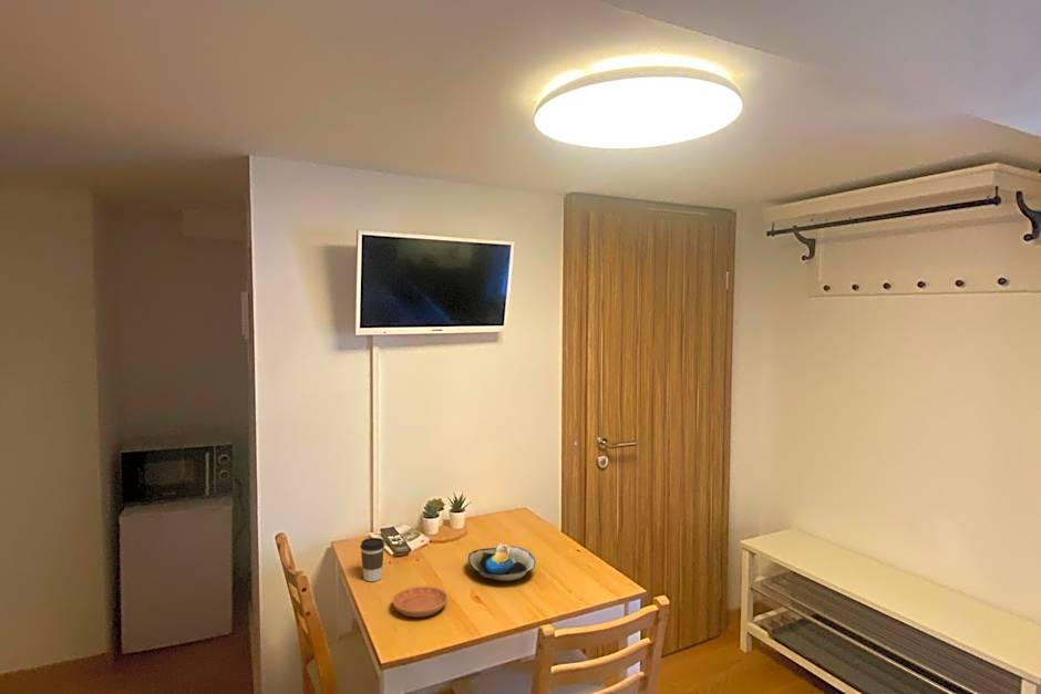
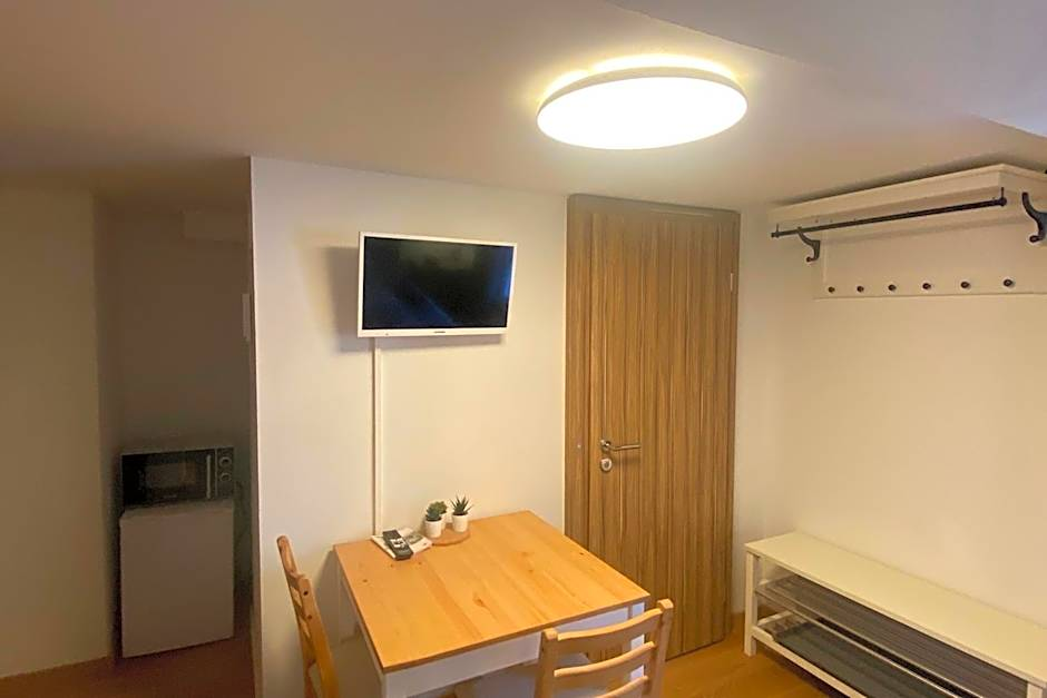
- coffee cup (372, 559)
- decorative bowl (495, 556)
- saucer (420, 602)
